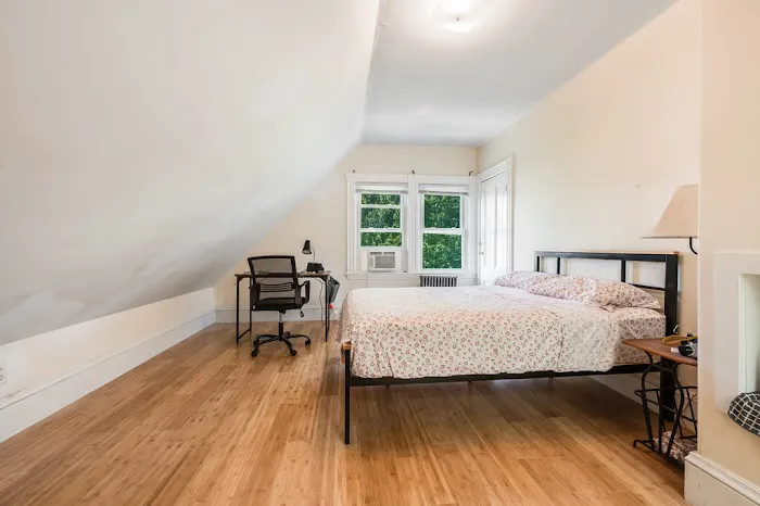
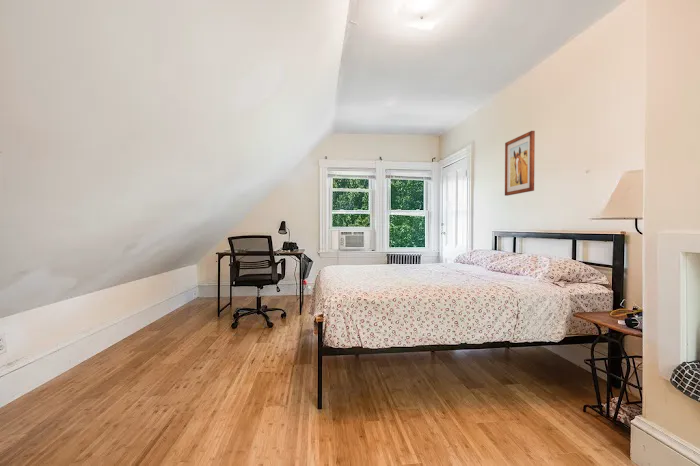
+ wall art (518, 165)
